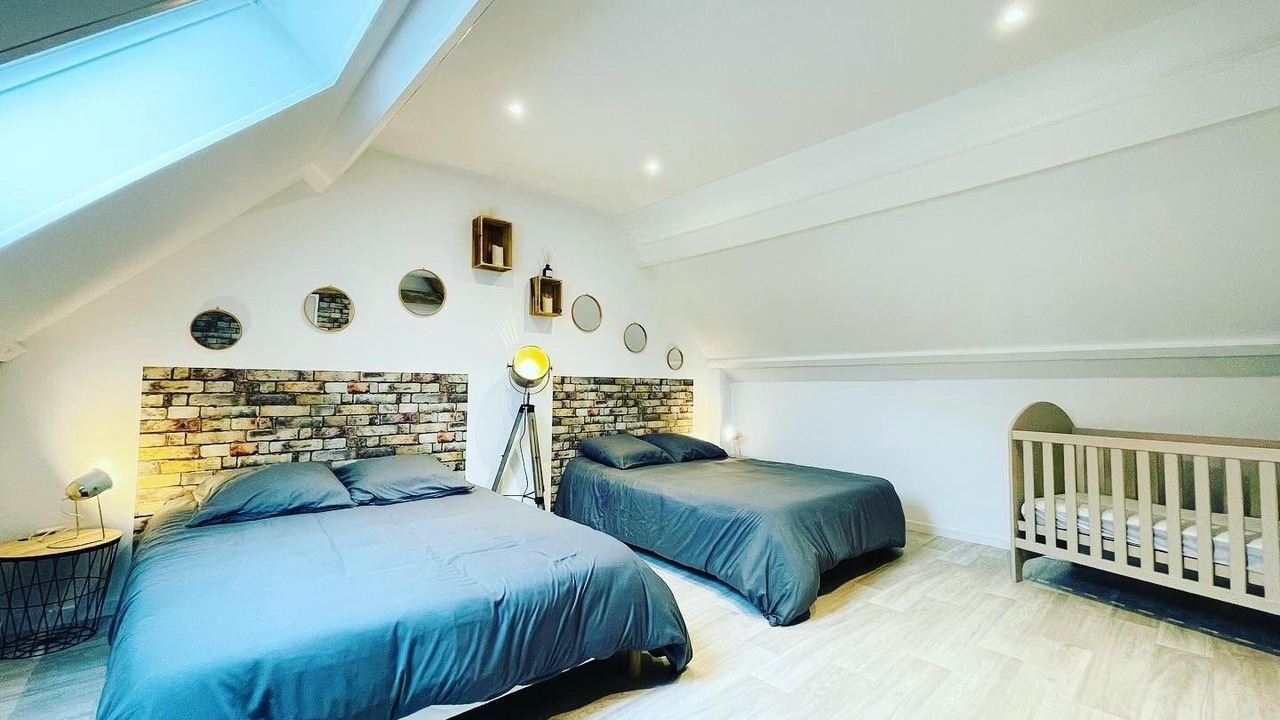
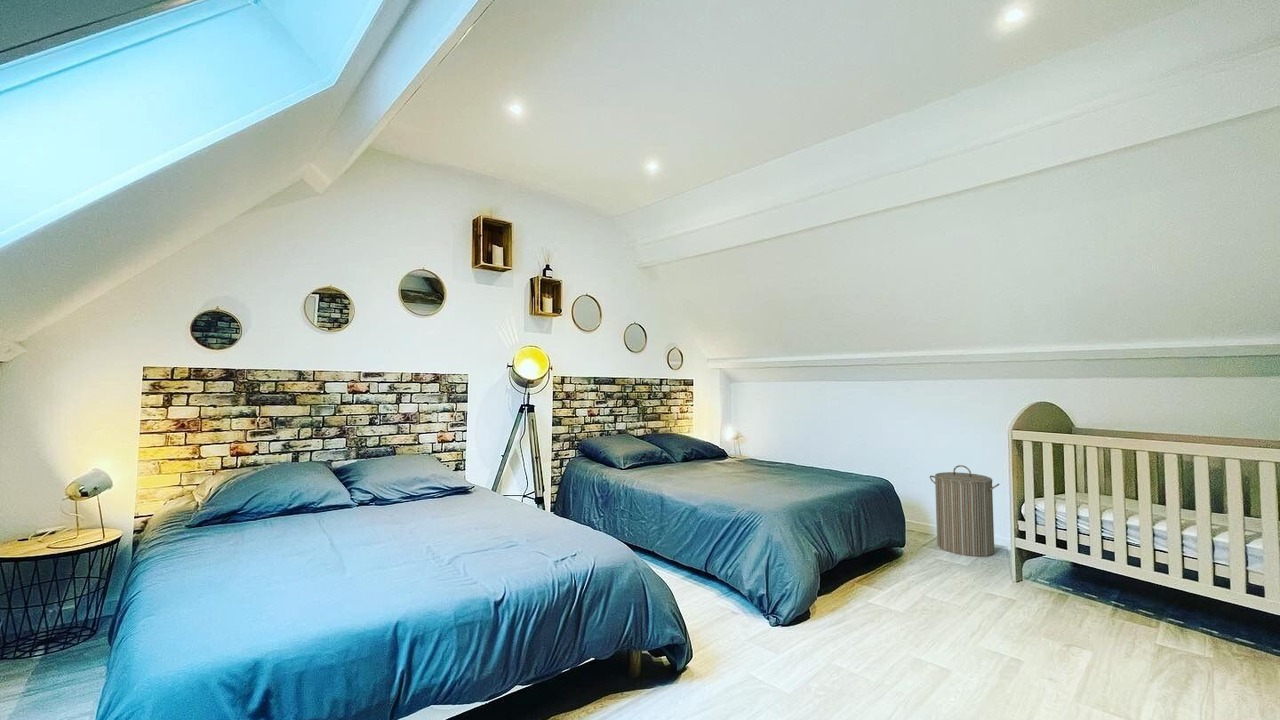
+ laundry hamper (963, 506)
